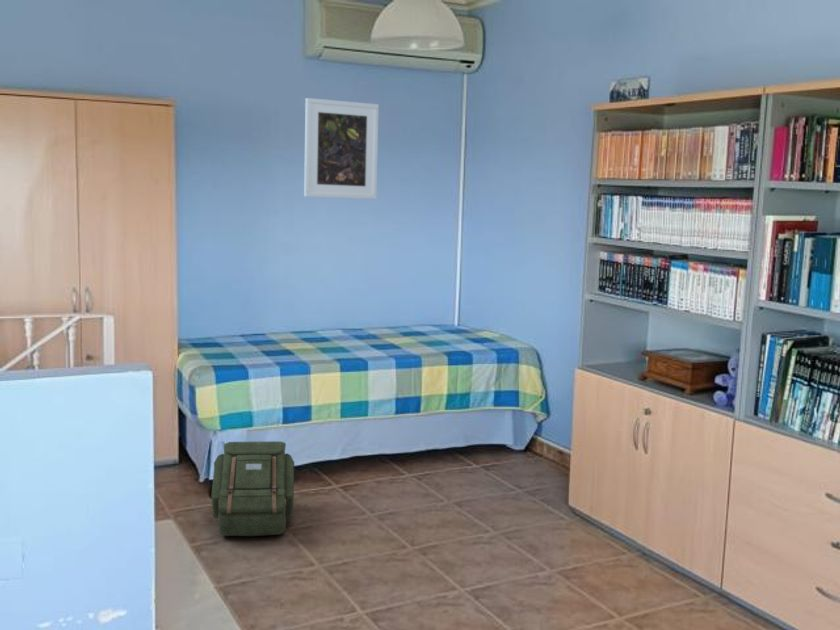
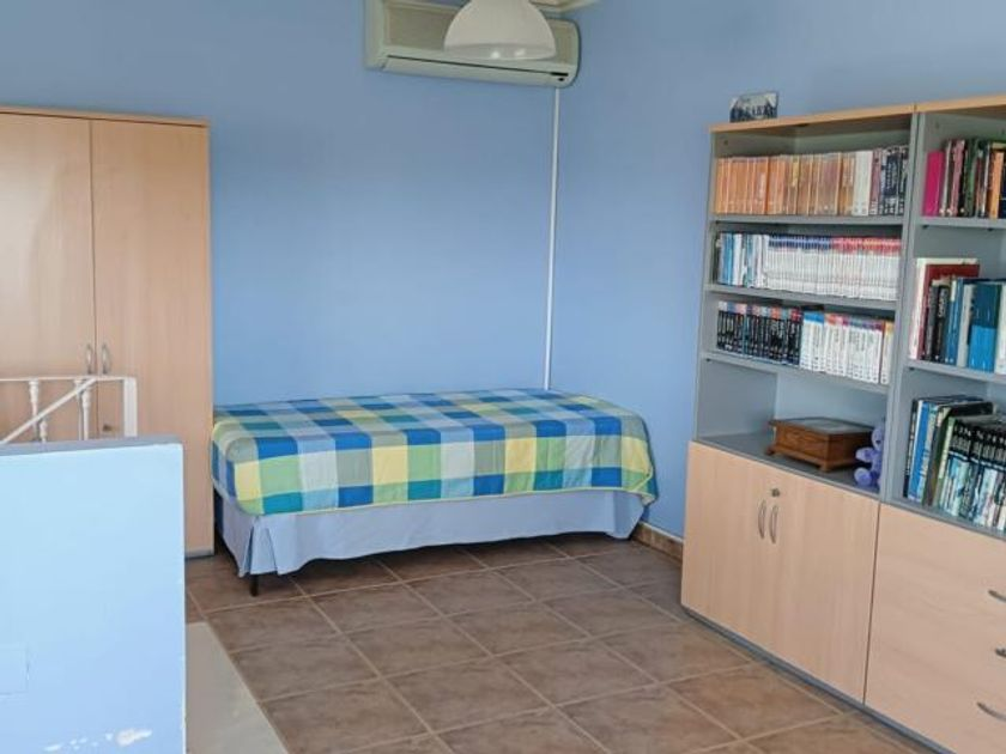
- backpack (253, 486)
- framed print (341, 149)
